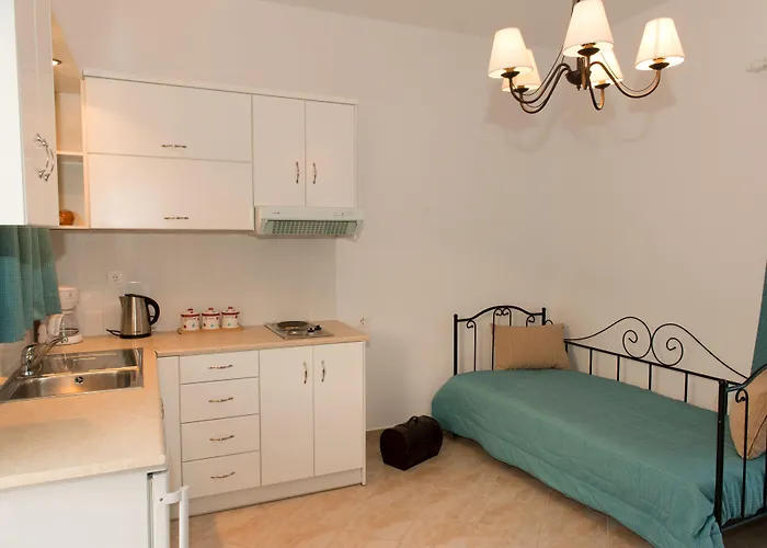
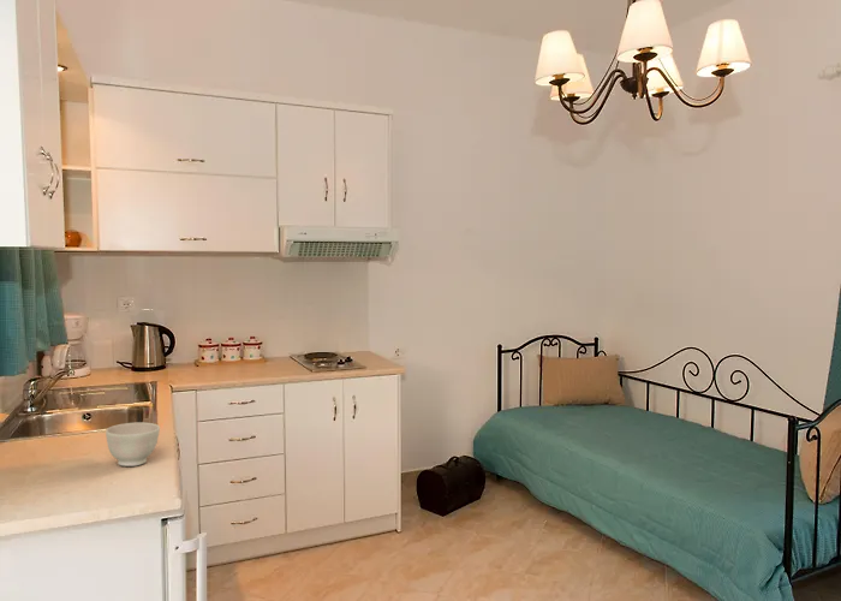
+ bowl (133, 445)
